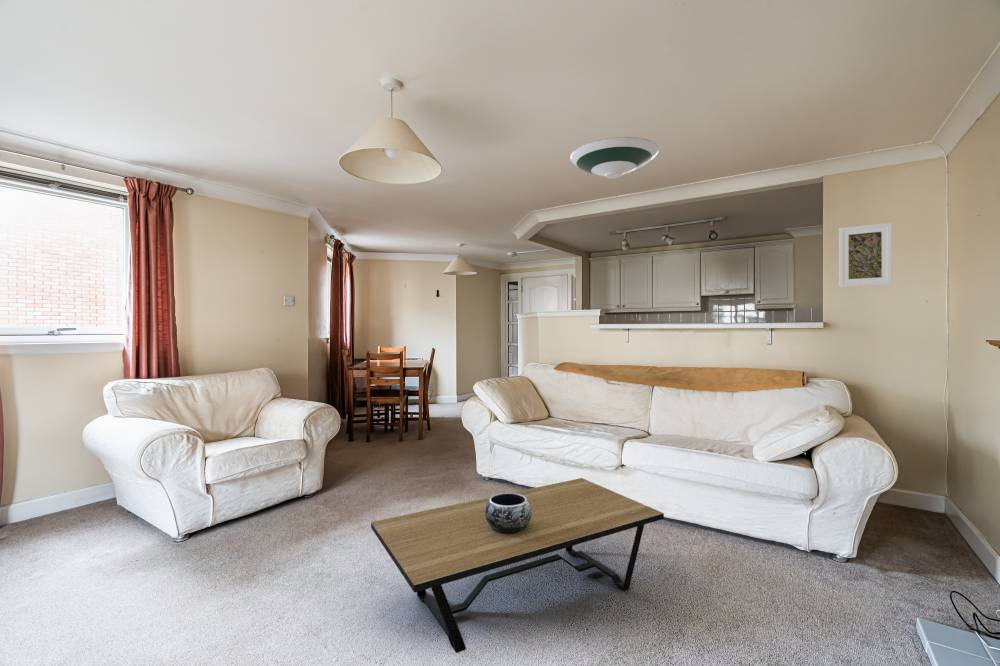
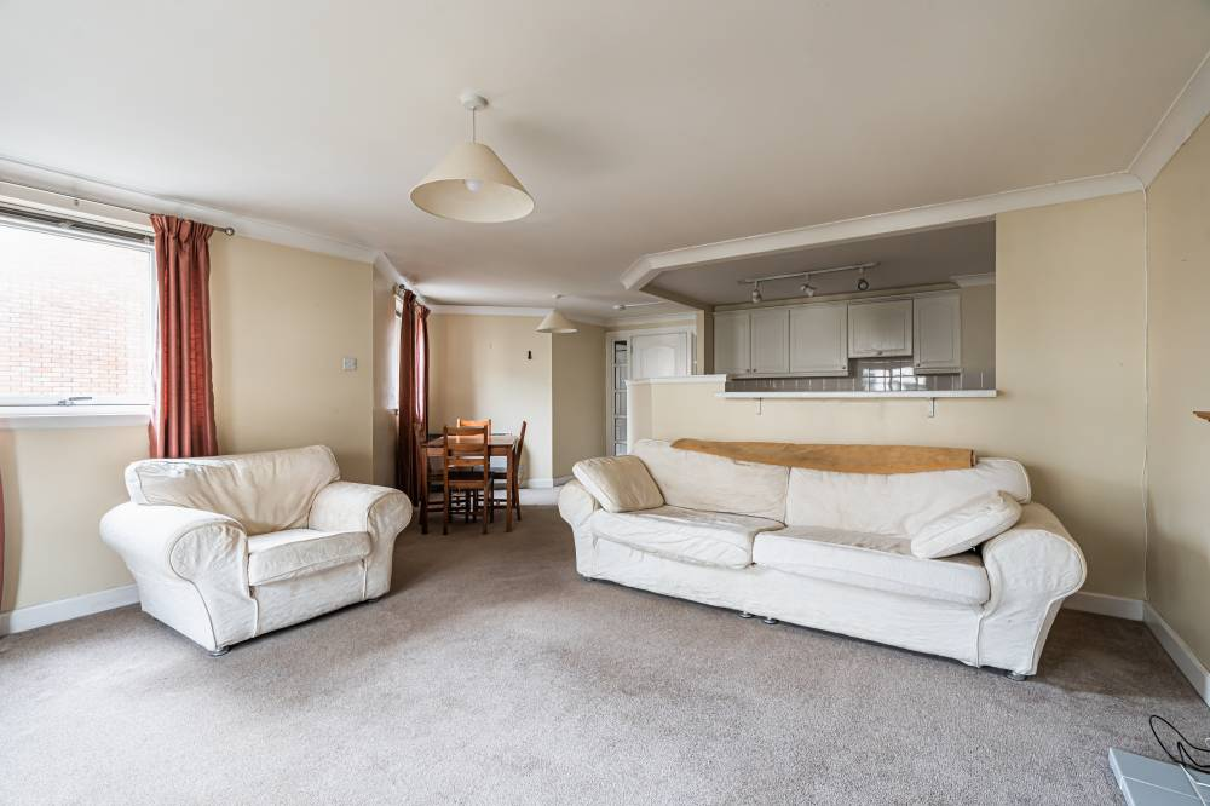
- coffee table (520, 554)
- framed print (864, 255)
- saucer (613, 165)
- decorative bowl (508, 514)
